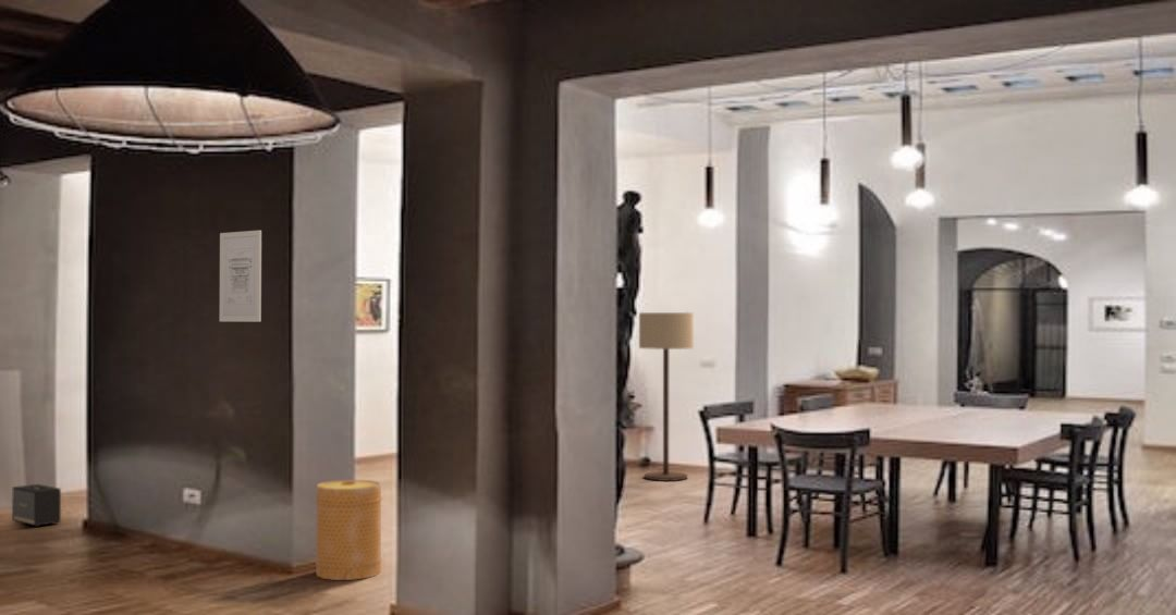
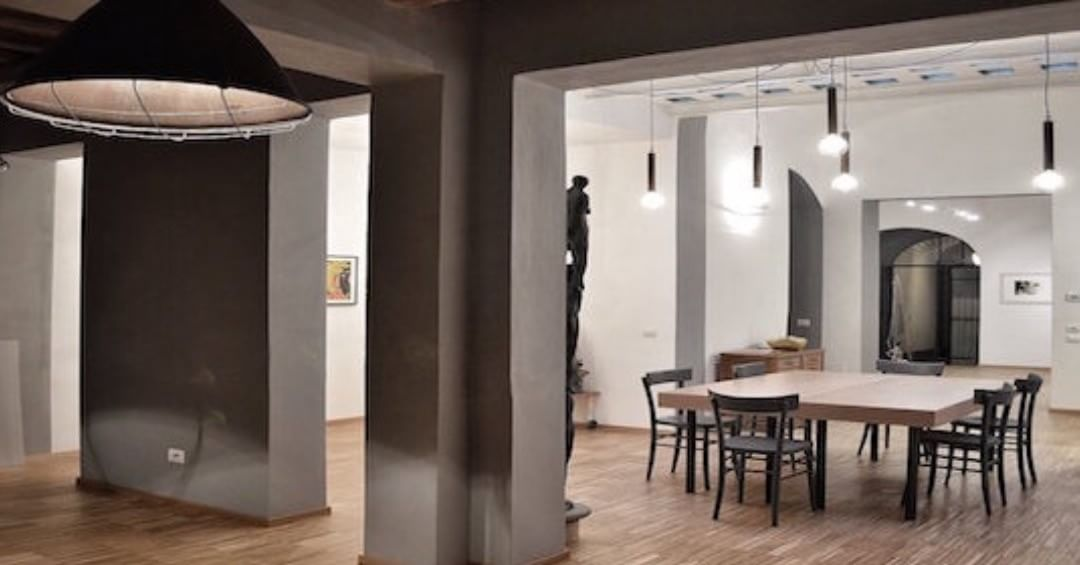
- wall art (240, 276)
- basket (348, 528)
- floor lamp (665, 395)
- speaker (36, 505)
